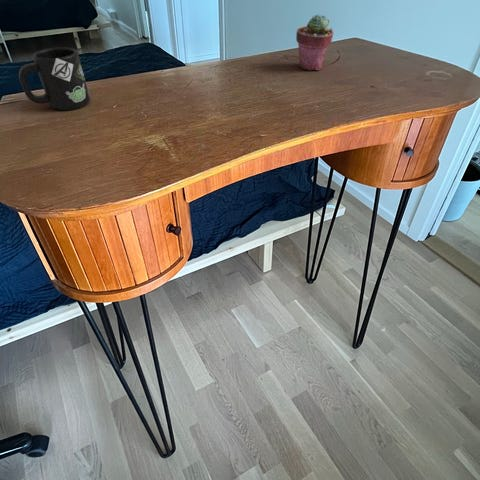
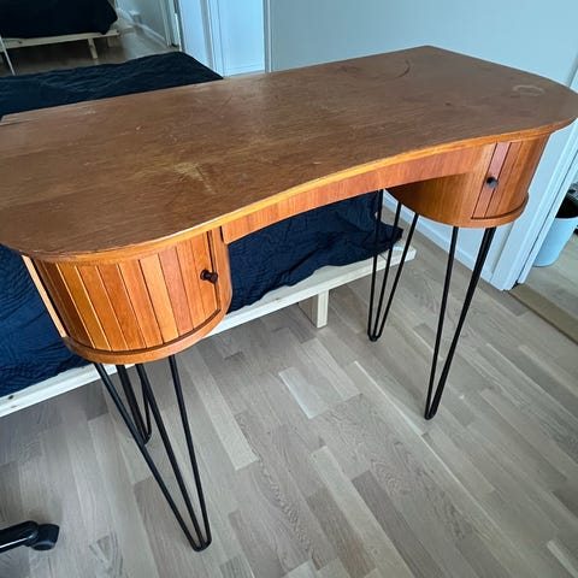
- mug (53, 80)
- potted succulent (313, 41)
